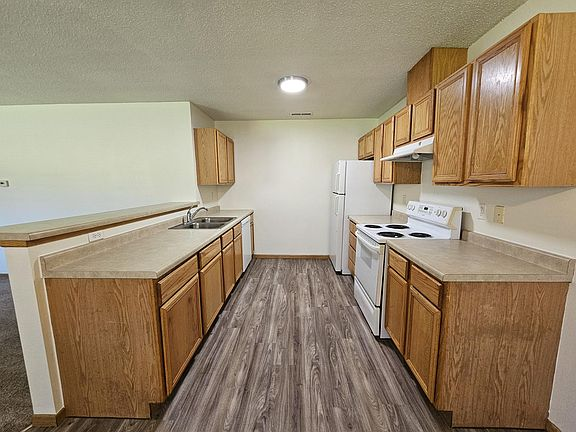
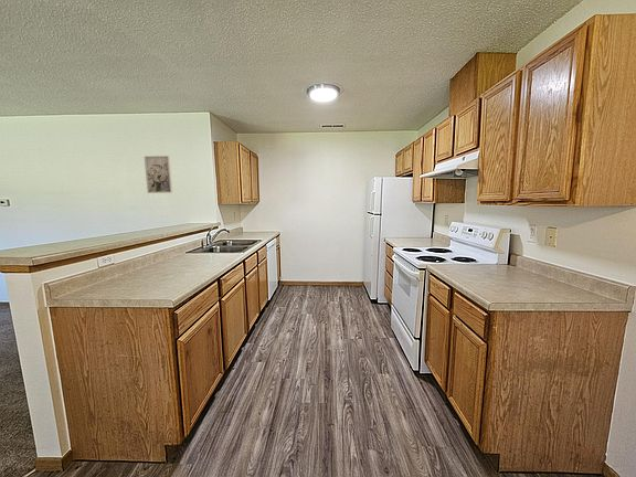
+ wall art (158, 174)
